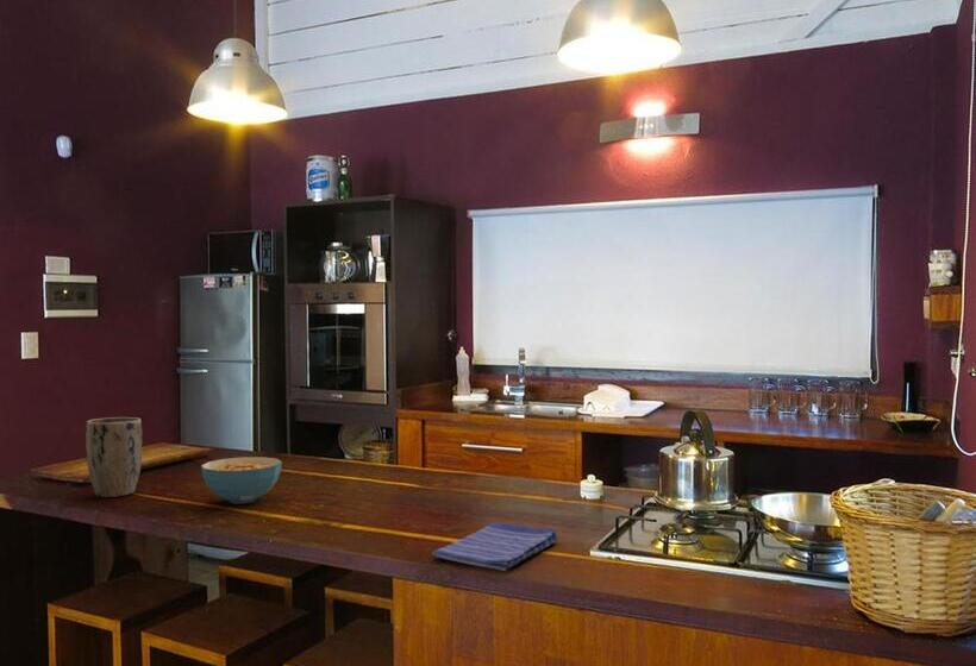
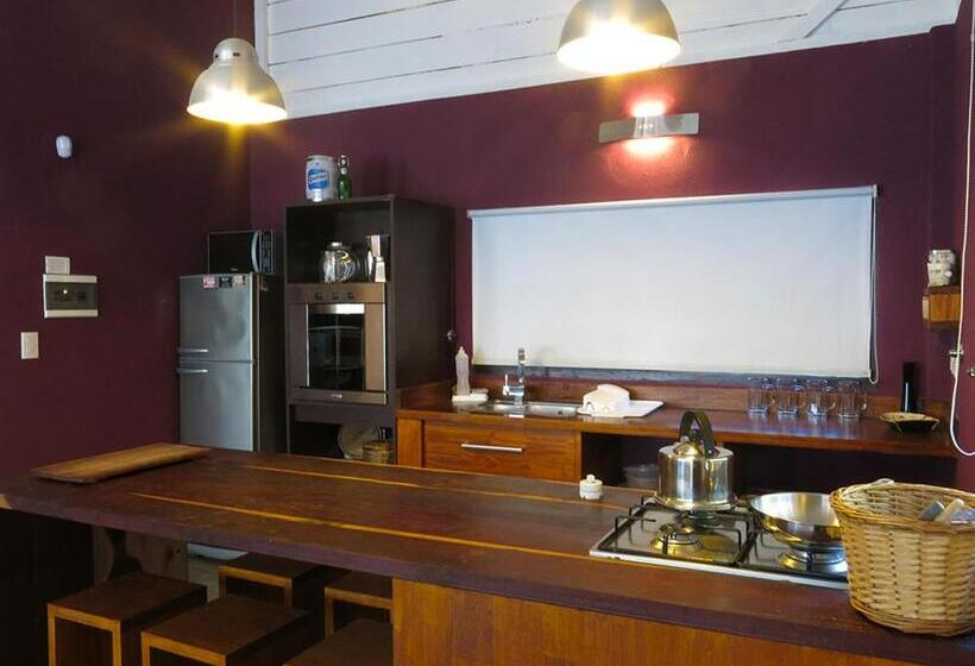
- dish towel (498, 542)
- plant pot (114, 457)
- cereal bowl (242, 482)
